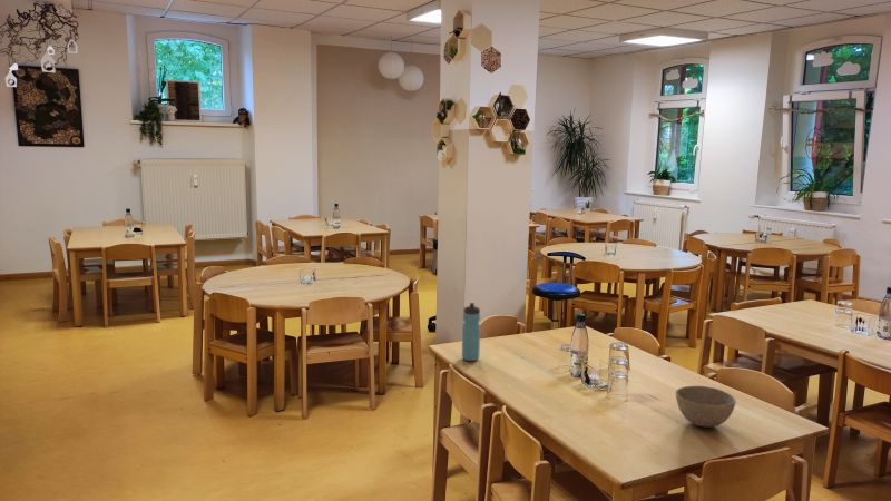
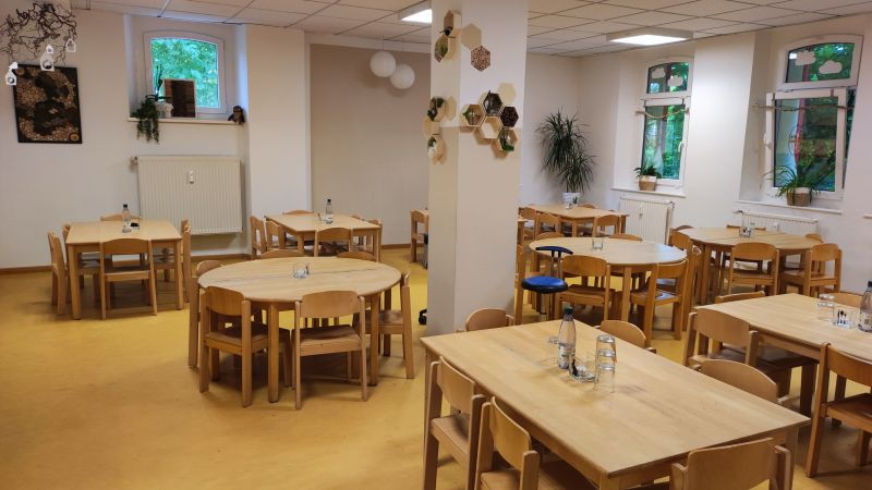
- bowl (704, 410)
- water bottle (471, 331)
